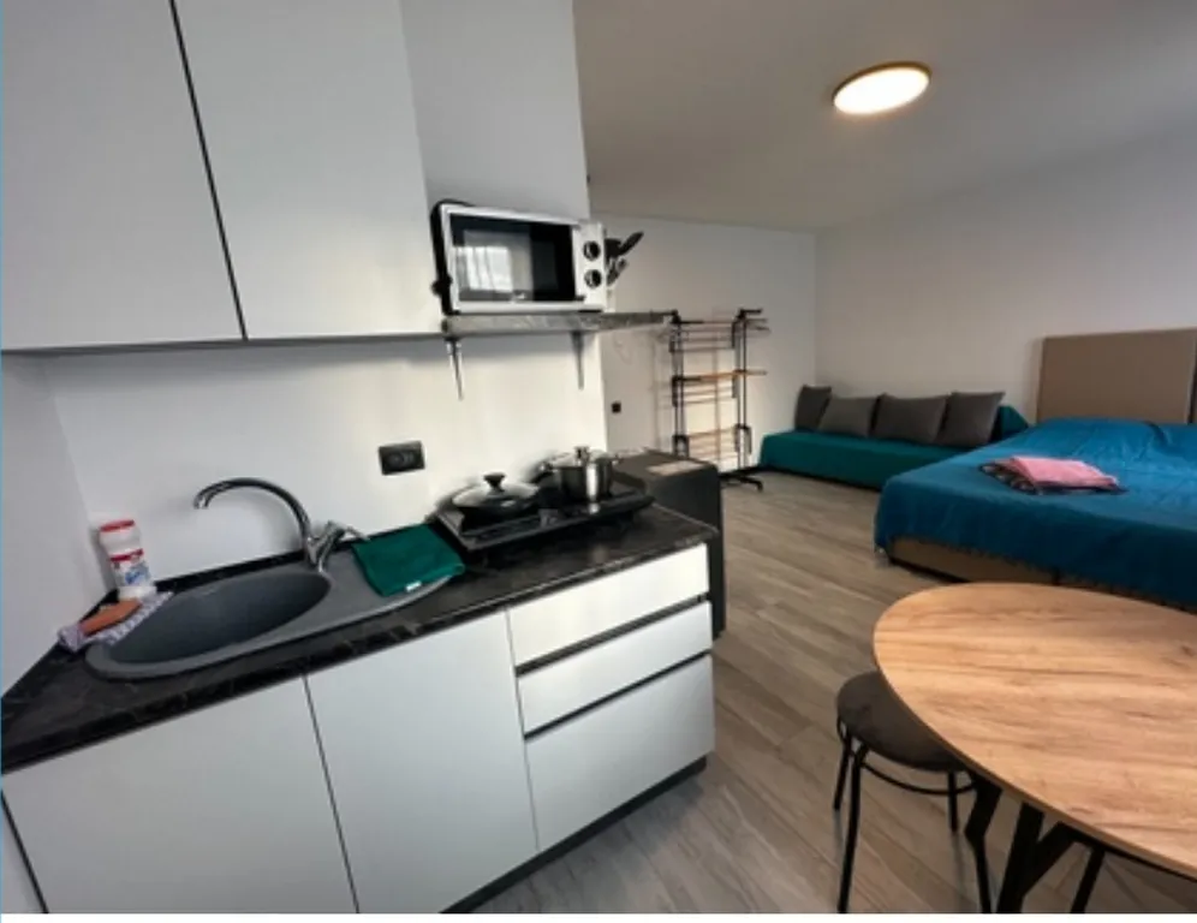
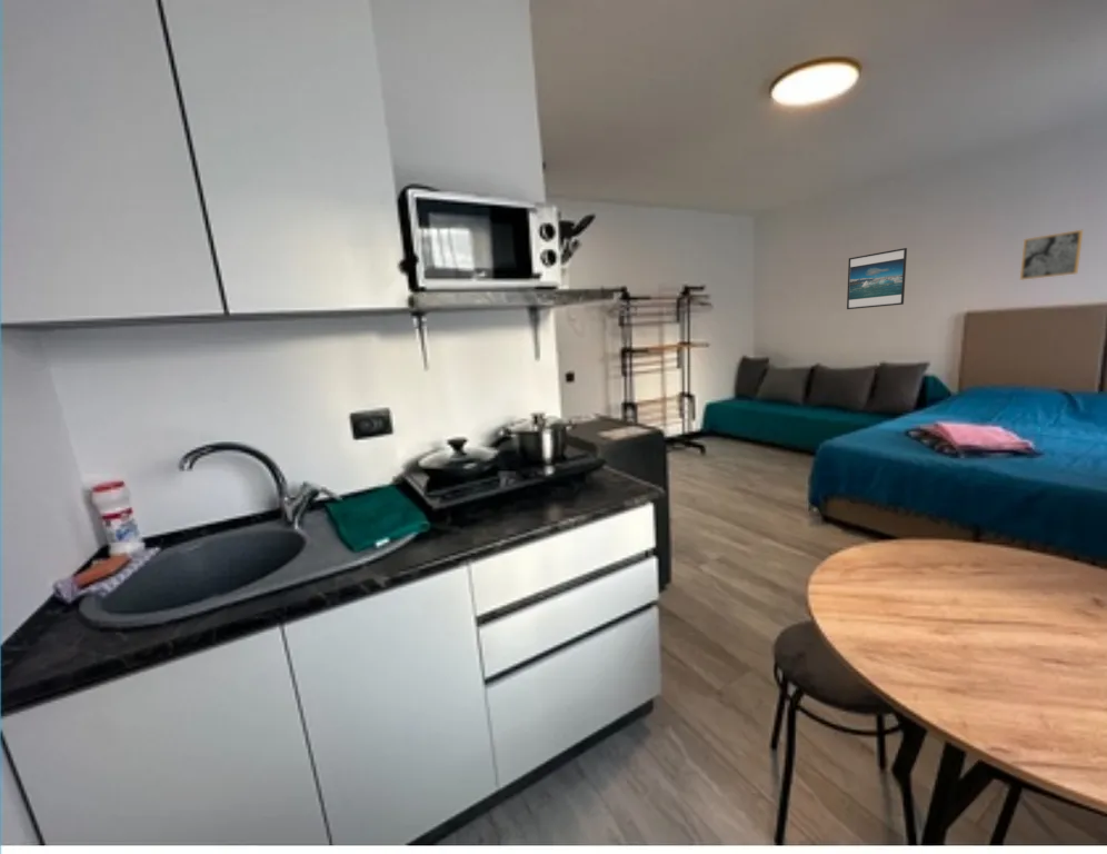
+ wall art (1049, 256)
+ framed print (875, 280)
